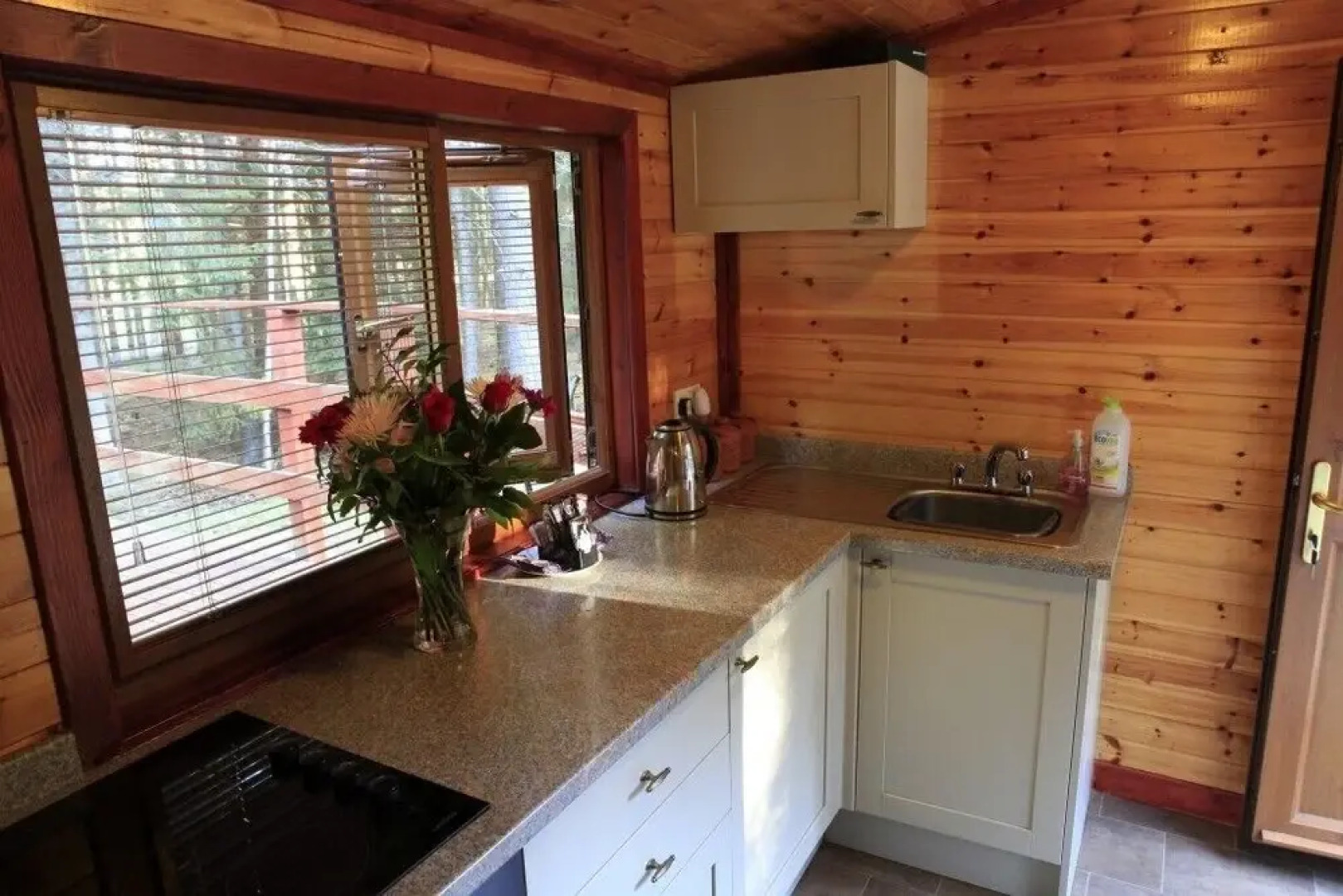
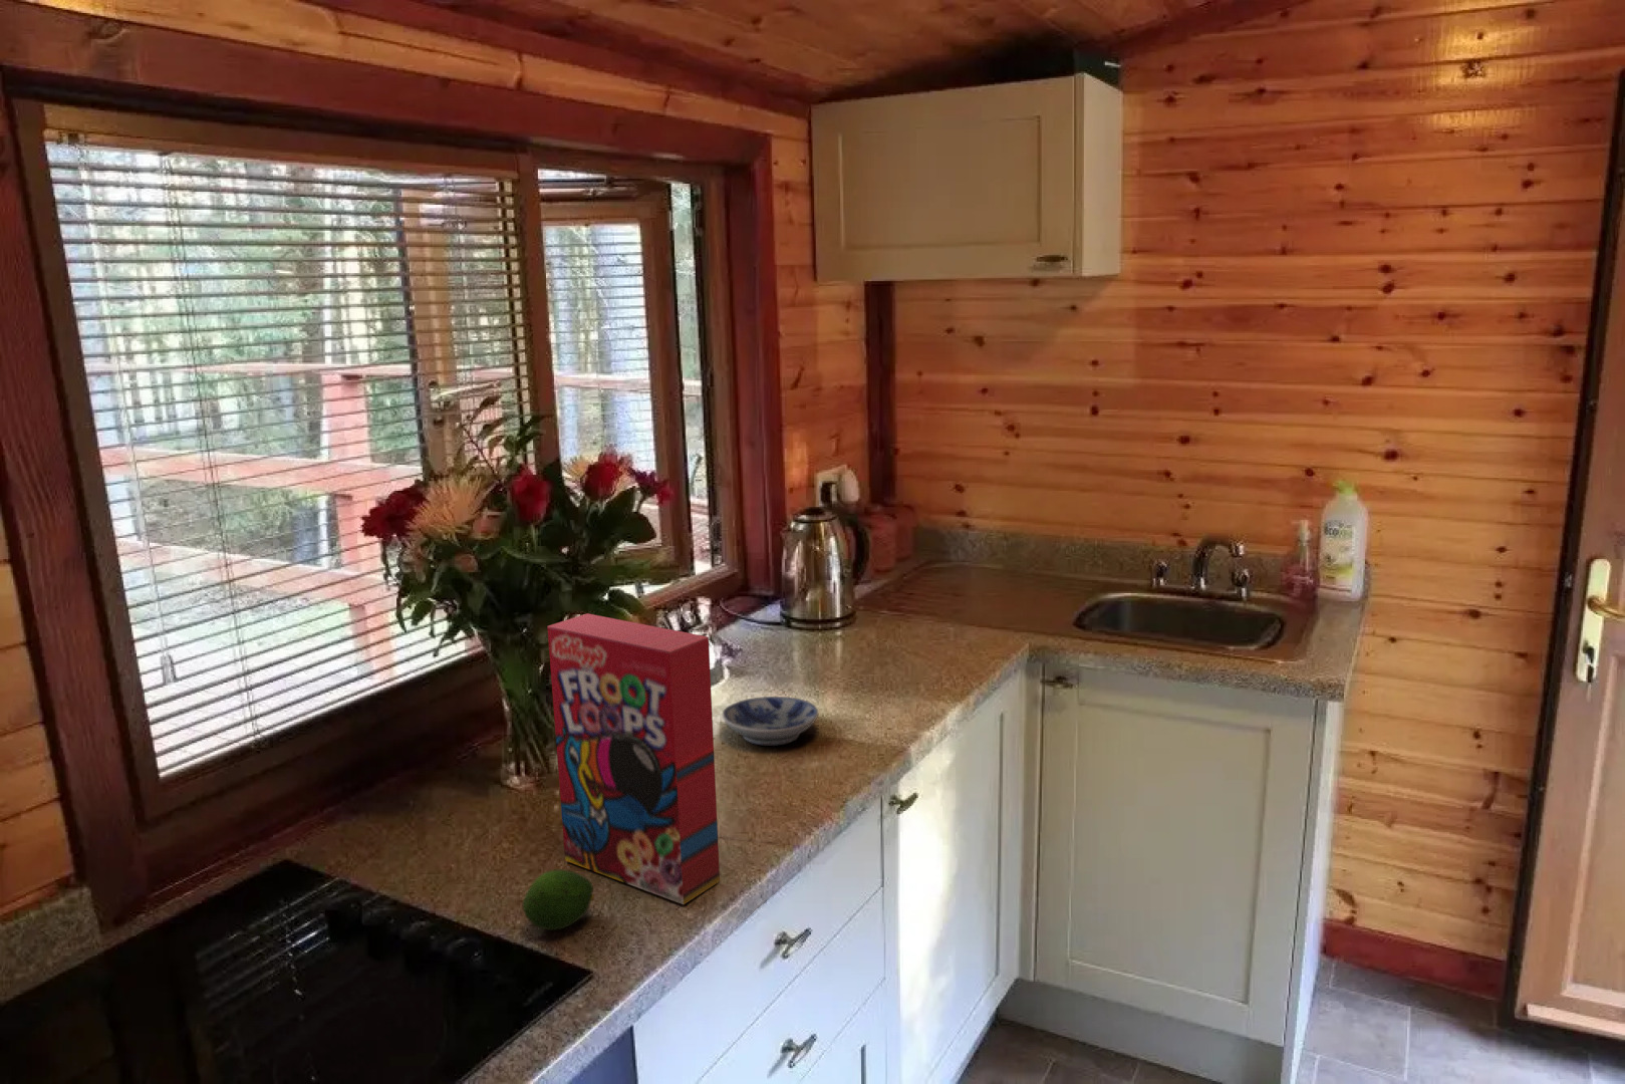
+ bowl (771, 722)
+ cereal box (633, 753)
+ fruit (558, 899)
